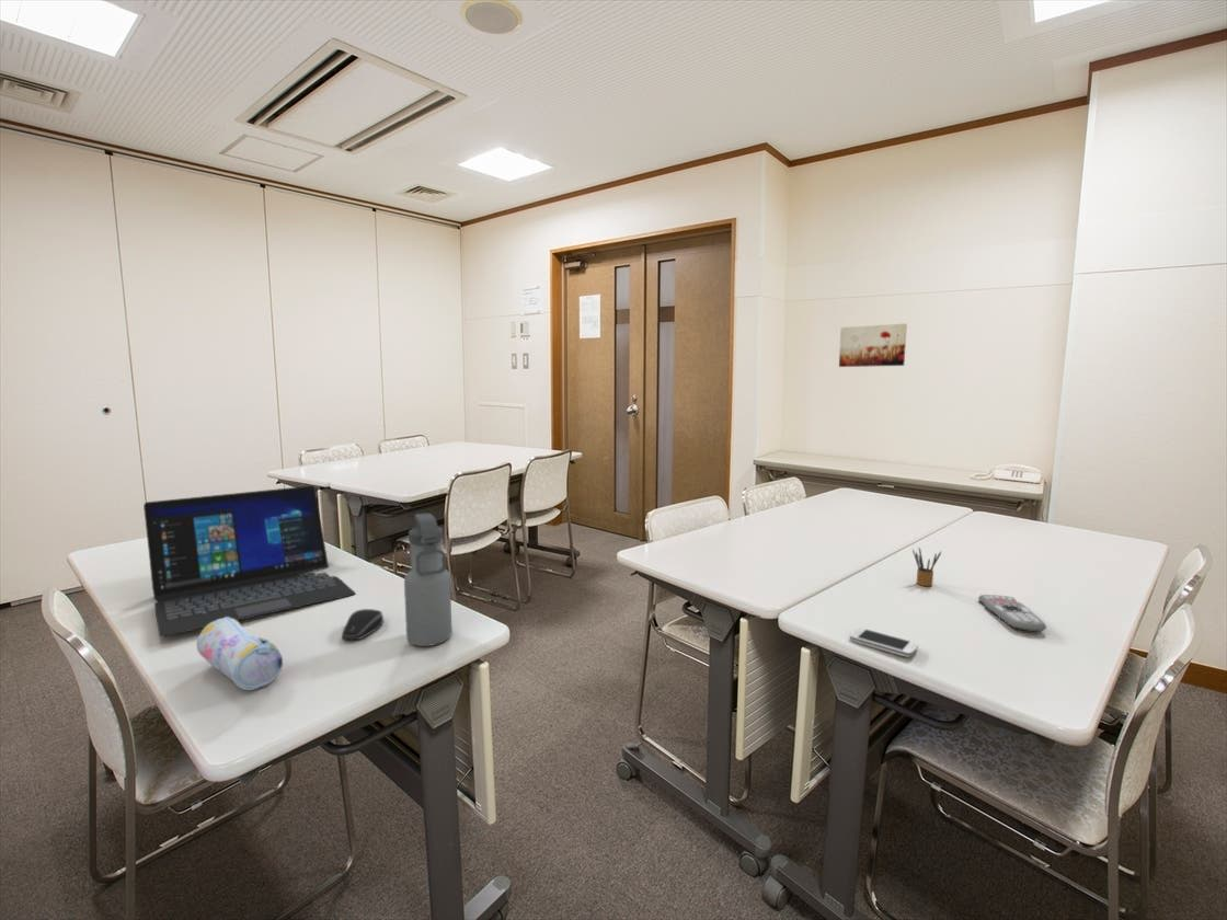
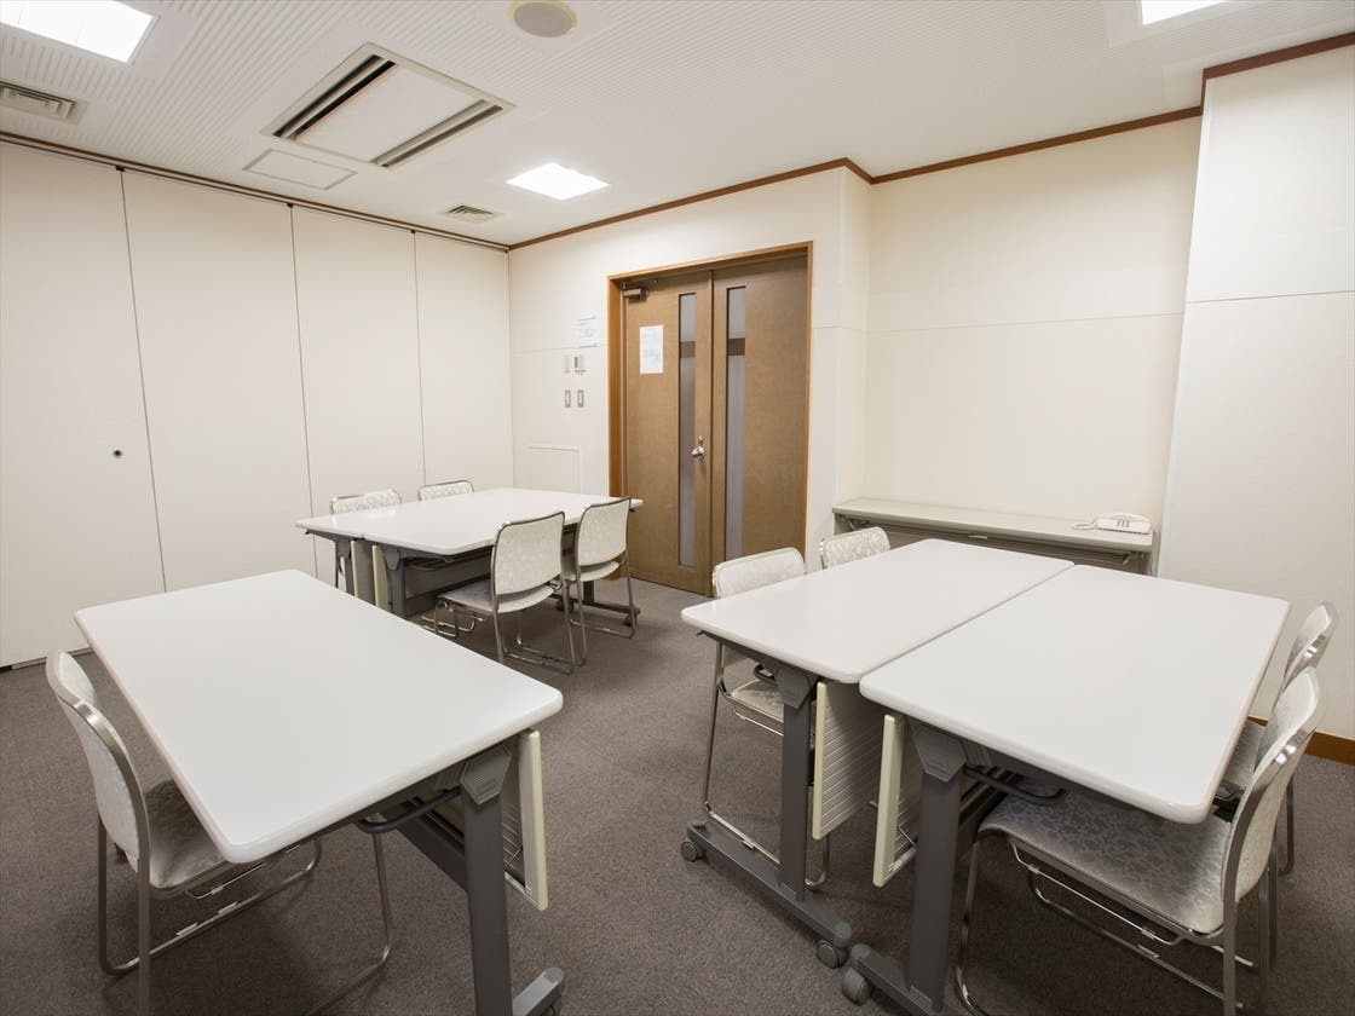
- computer mouse (363, 621)
- water bottle (427, 578)
- smartphone (883, 641)
- remote control (1011, 612)
- pencil box (927, 566)
- laptop (250, 548)
- wall art (871, 346)
- pencil case (238, 652)
